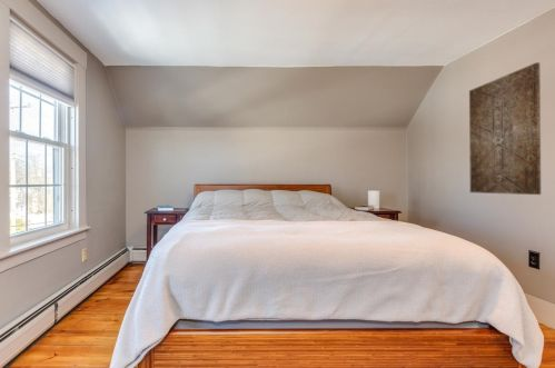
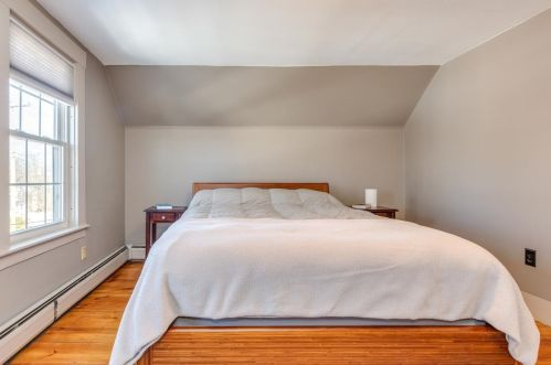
- wall art (501, 136)
